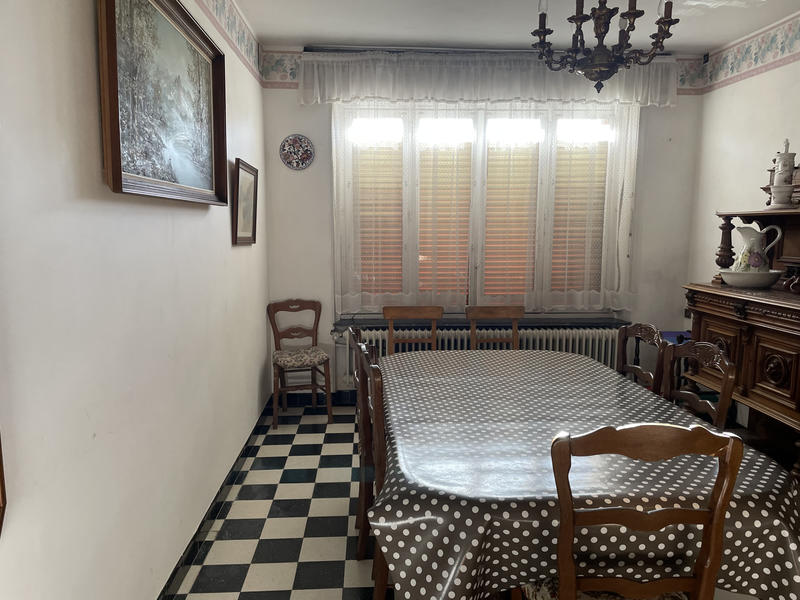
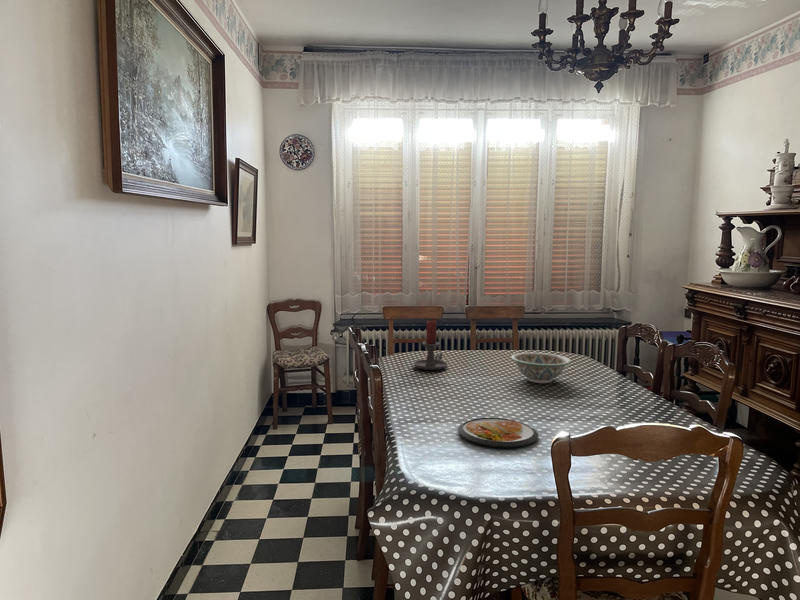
+ decorative bowl (540, 369)
+ dish (497, 429)
+ candle holder (433, 342)
